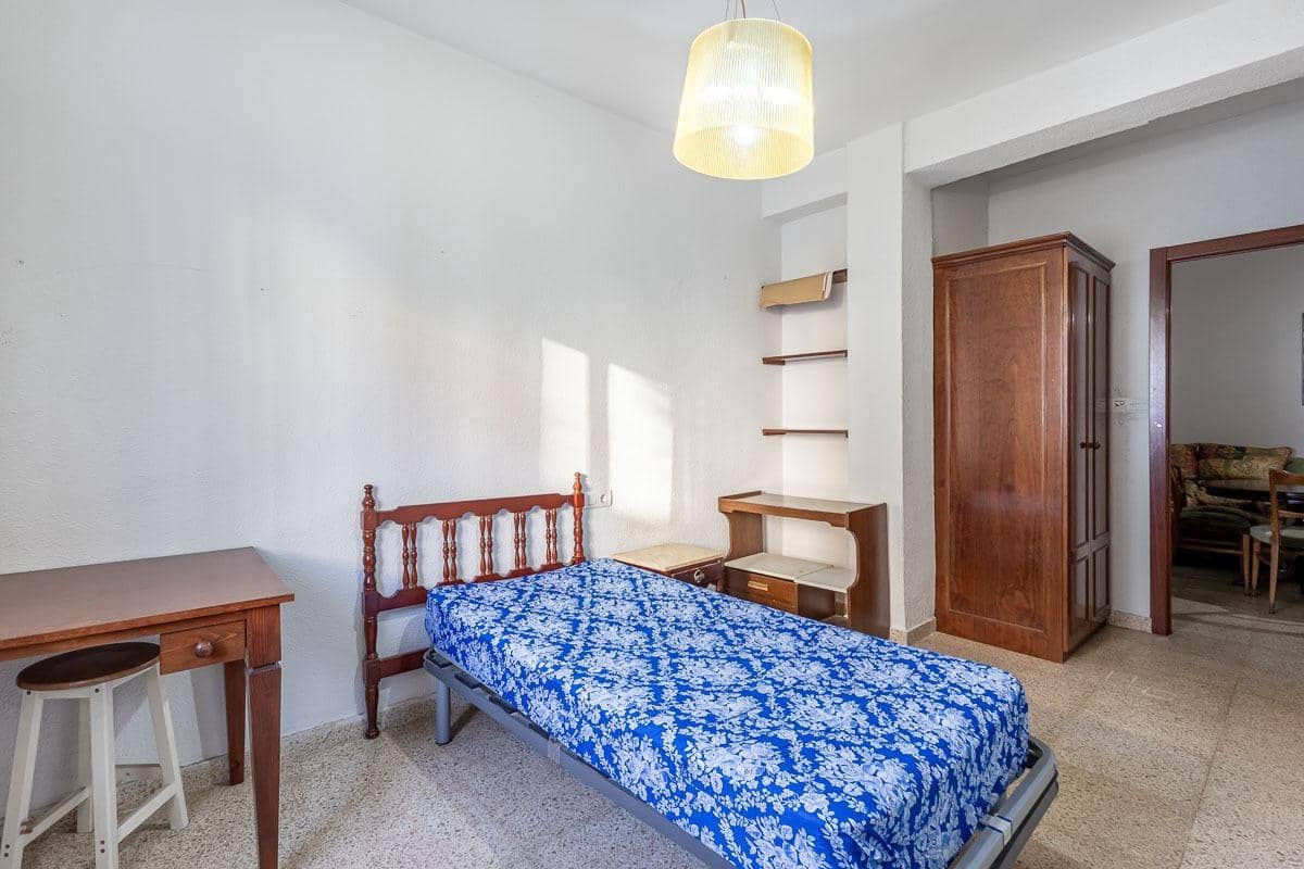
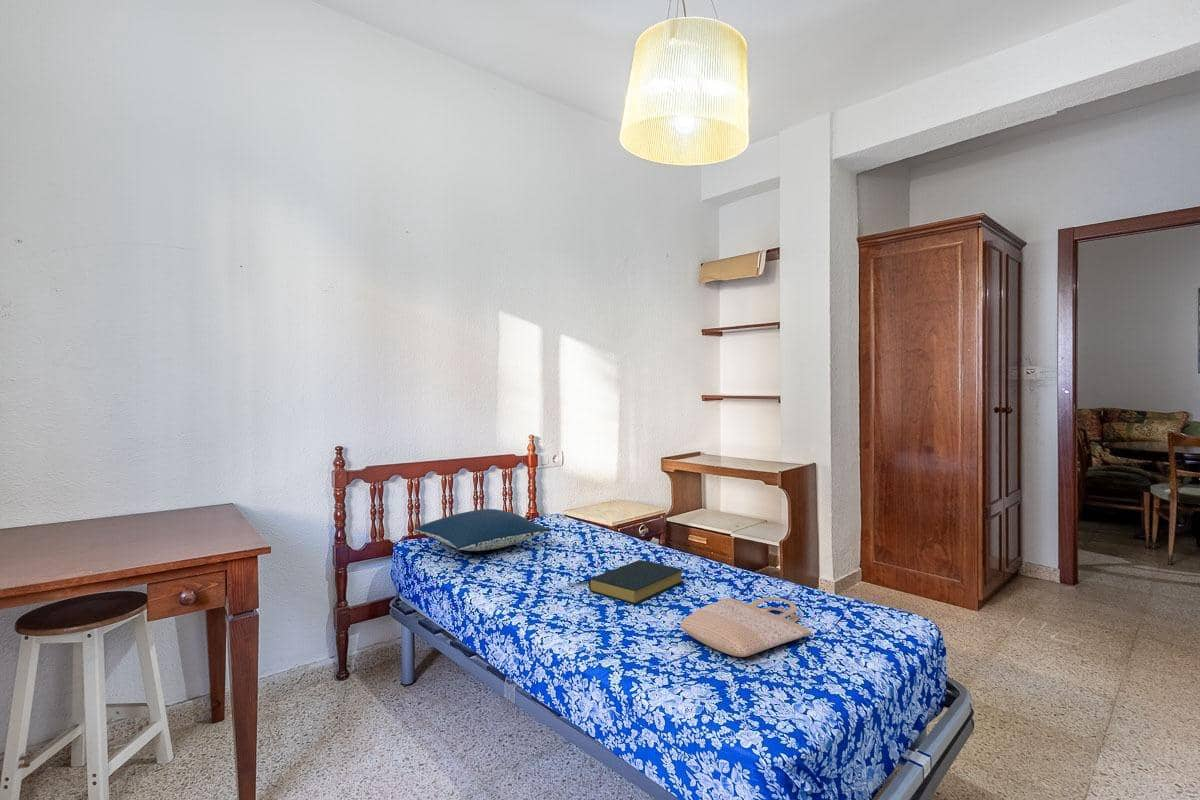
+ pillow (481, 529)
+ hardback book (637, 580)
+ shopping bag (753, 618)
